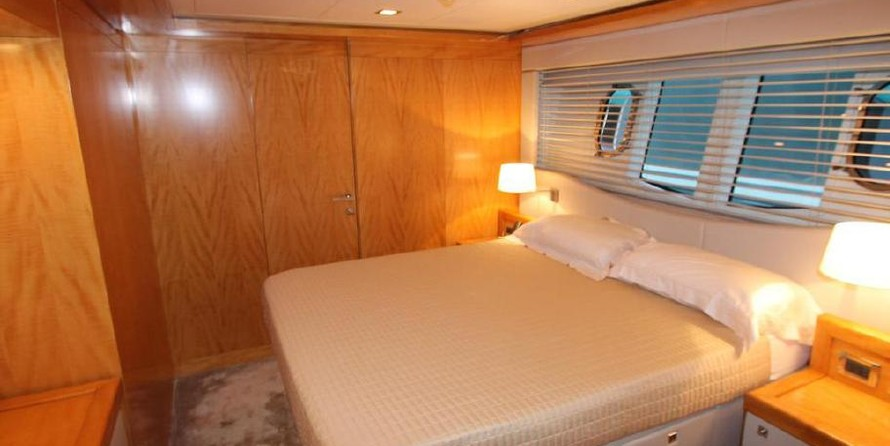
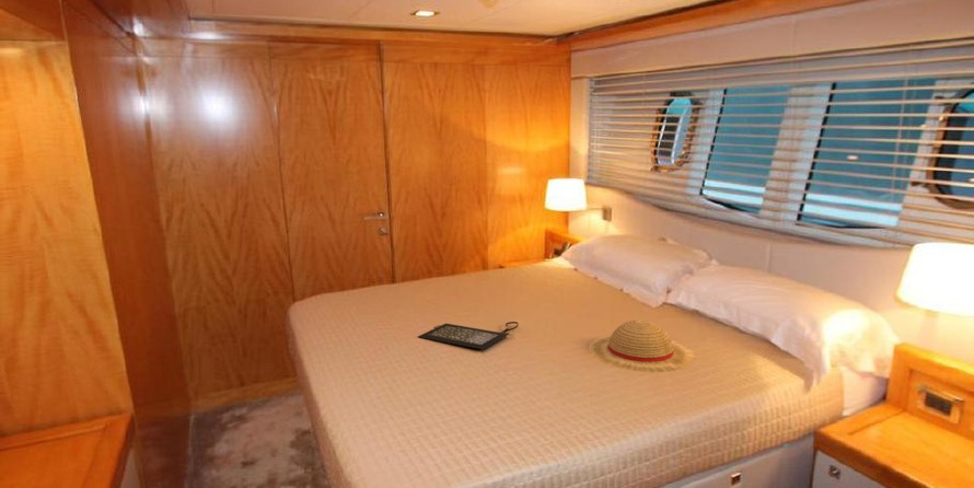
+ straw hat (641, 336)
+ clutch bag (467, 335)
